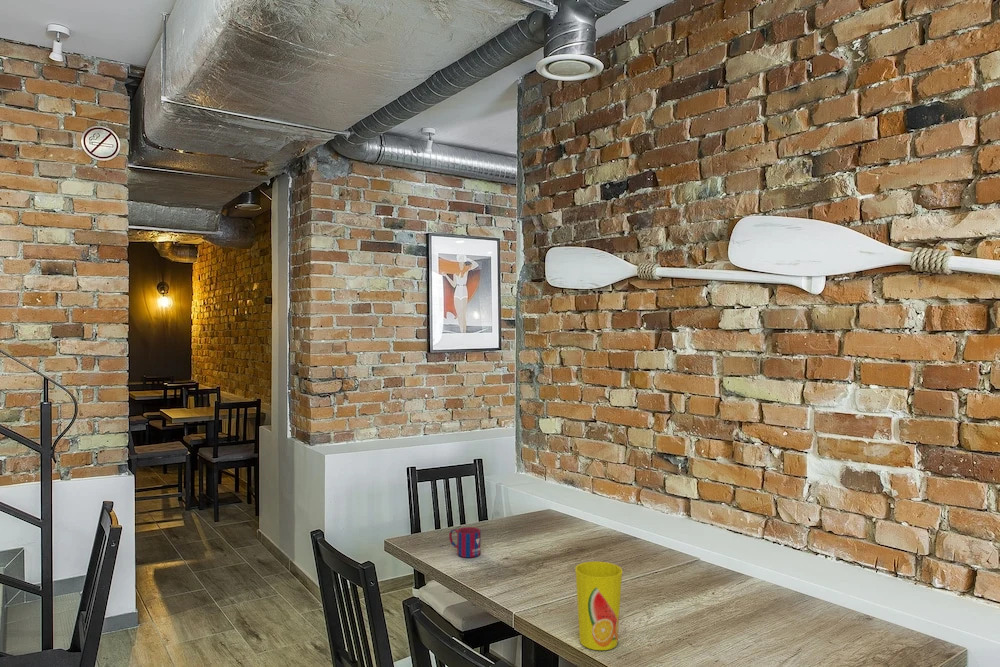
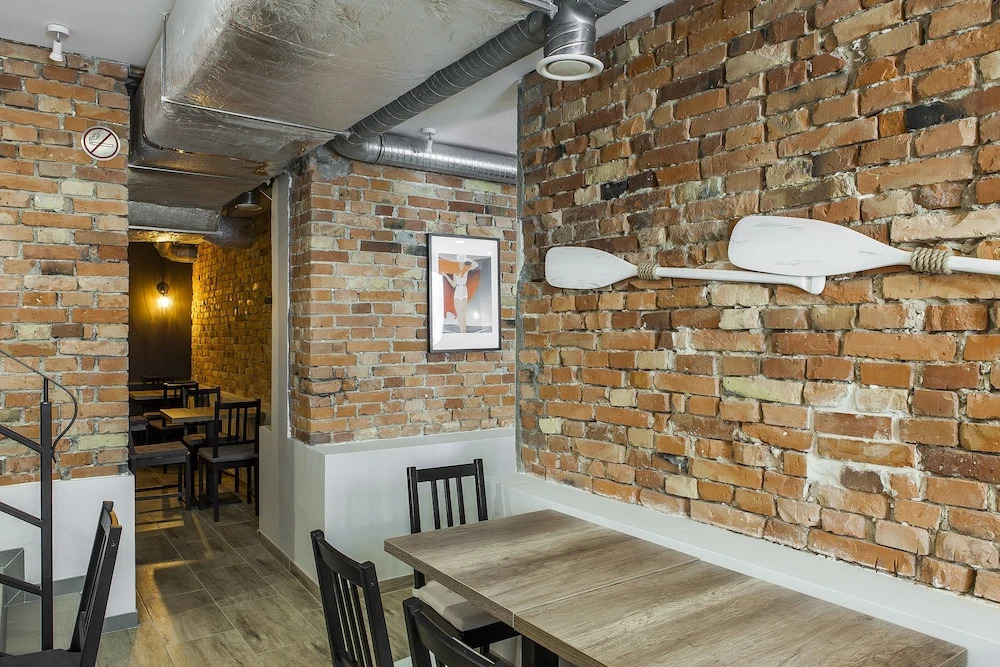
- mug (464, 541)
- cup (598, 605)
